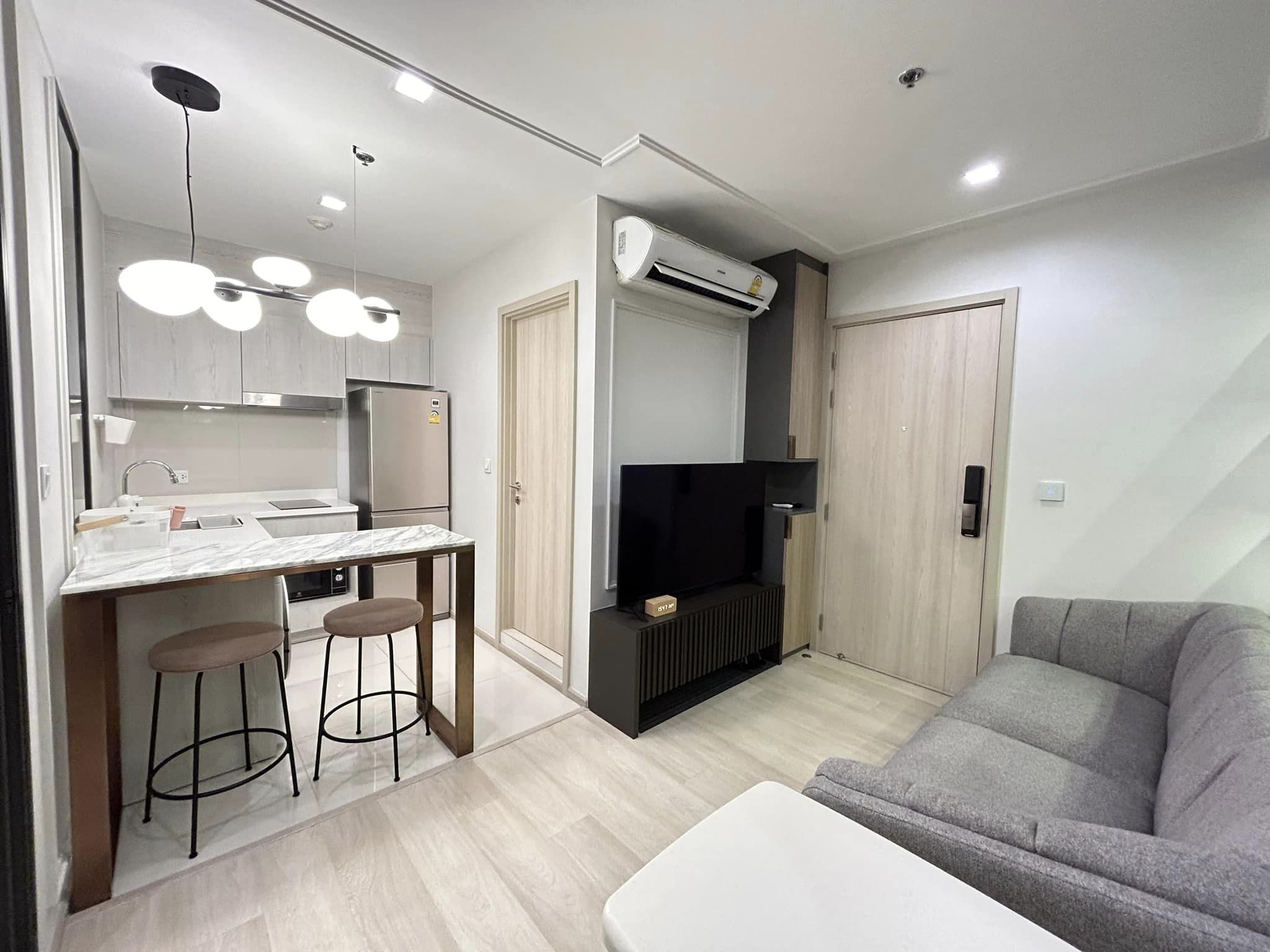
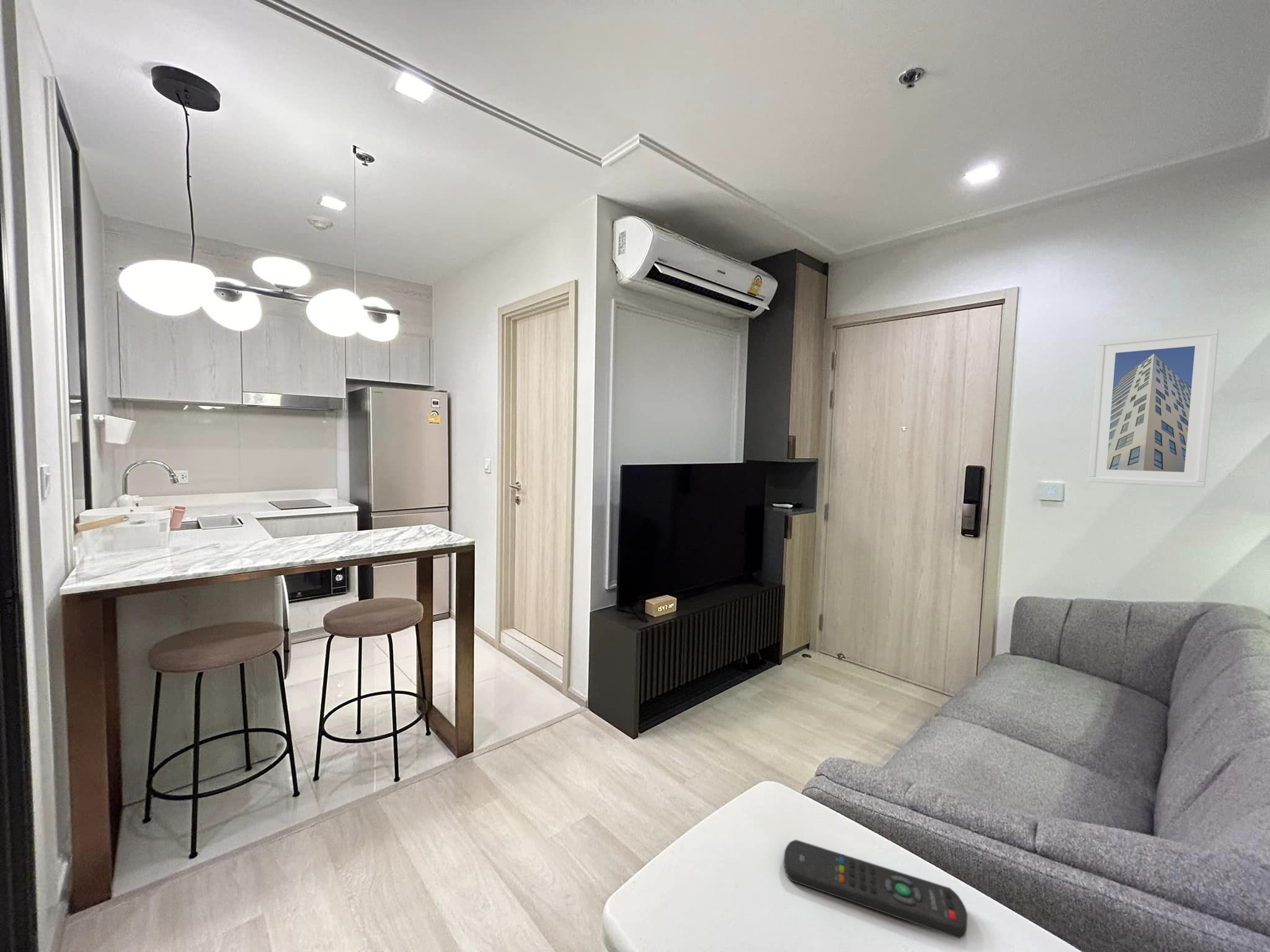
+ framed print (1148, 410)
+ remote control (869, 884)
